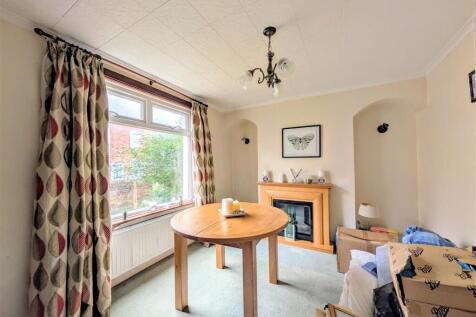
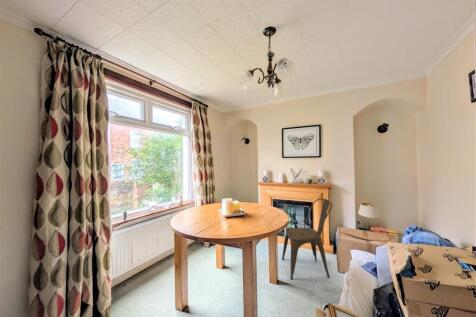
+ chair (306, 234)
